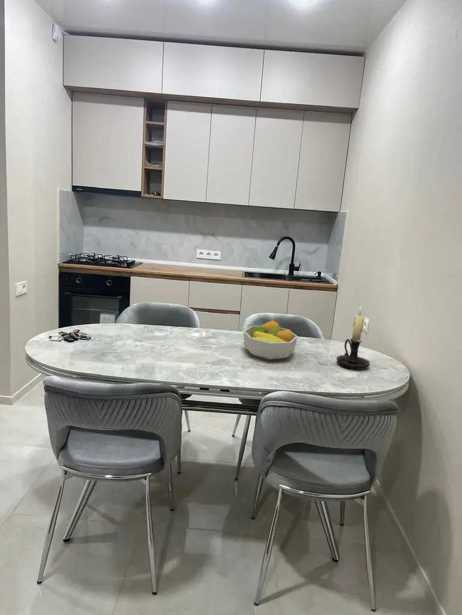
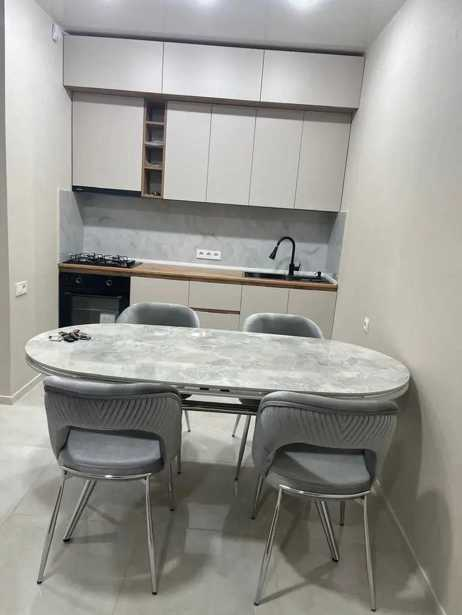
- candle holder (354, 334)
- fruit bowl (269, 338)
